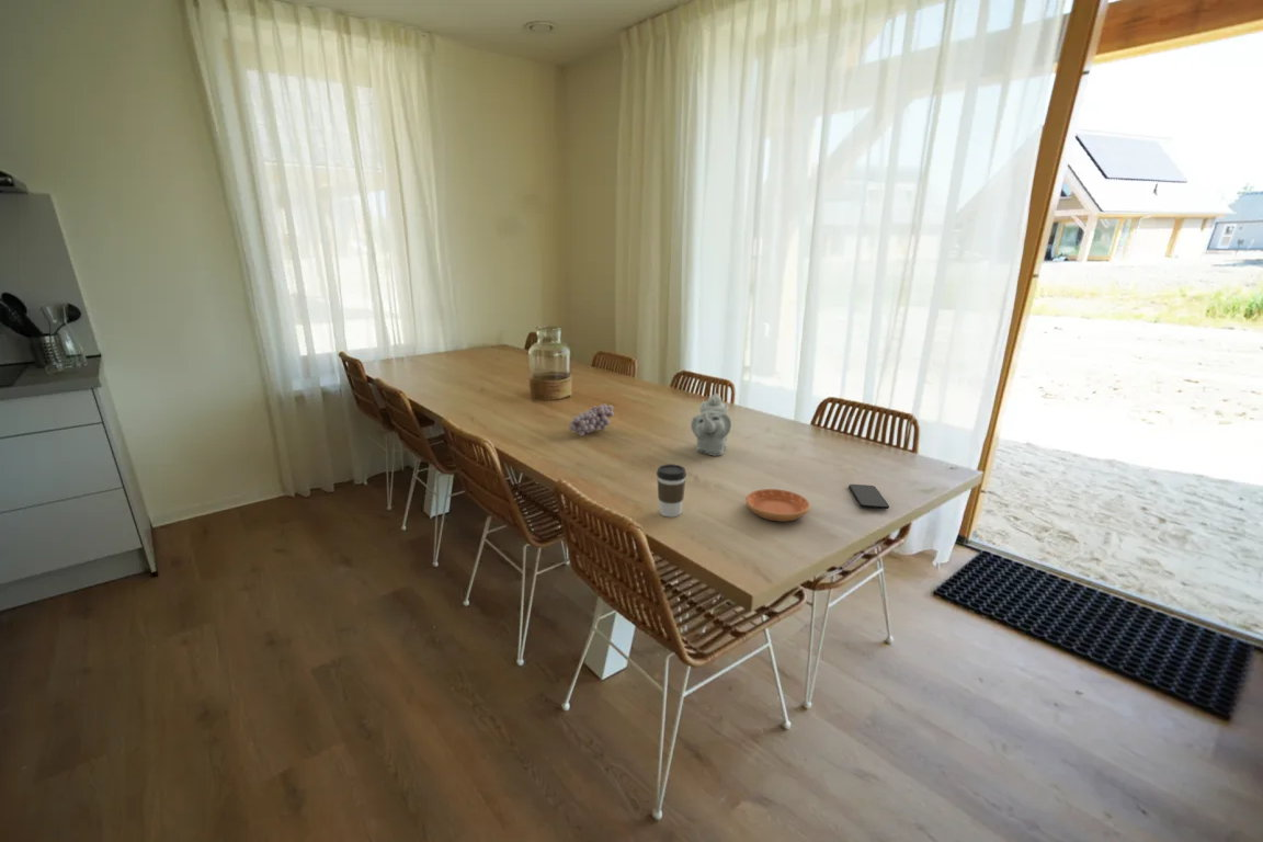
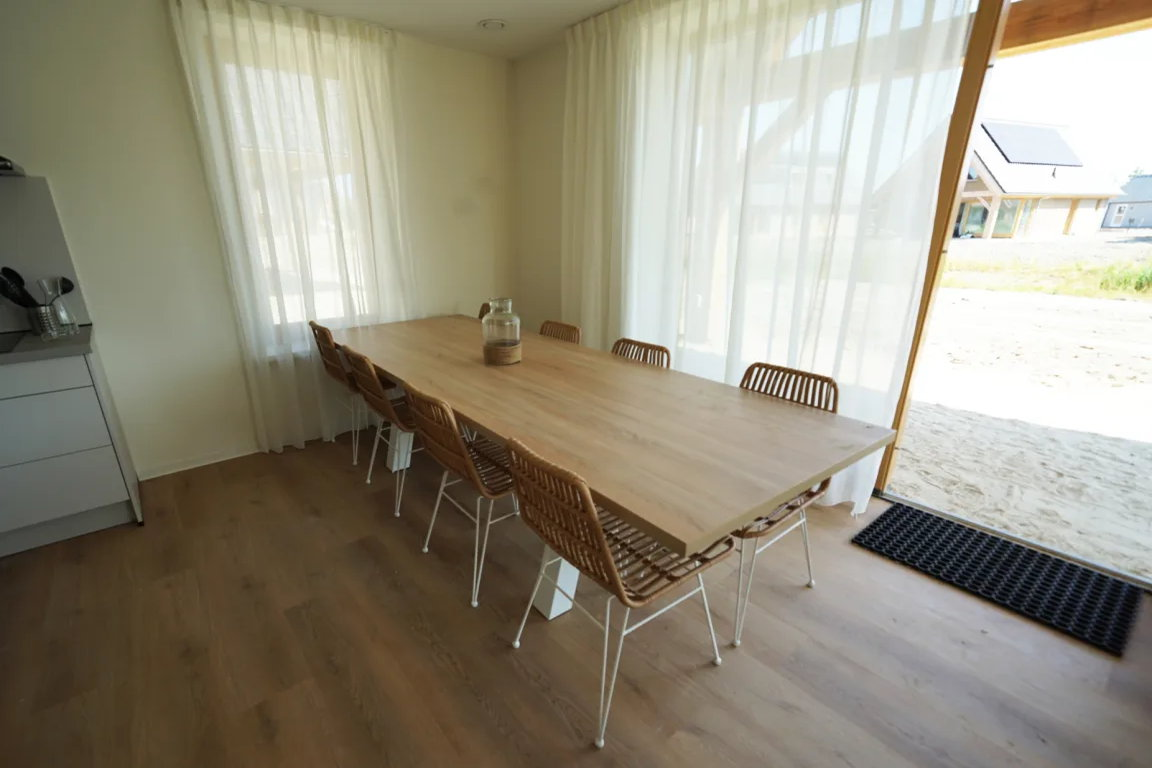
- saucer (776, 505)
- teapot (710, 424)
- smartphone (867, 496)
- coffee cup (671, 490)
- fruit (590, 419)
